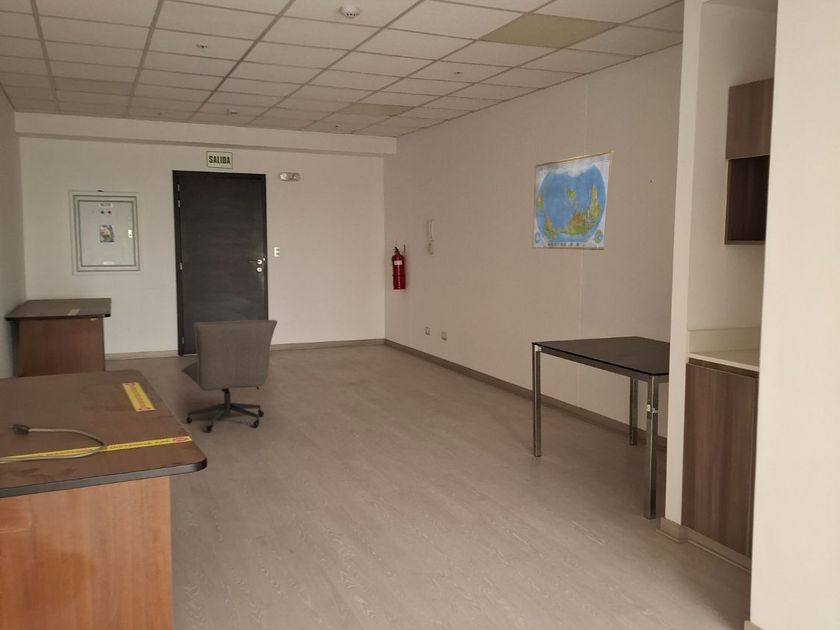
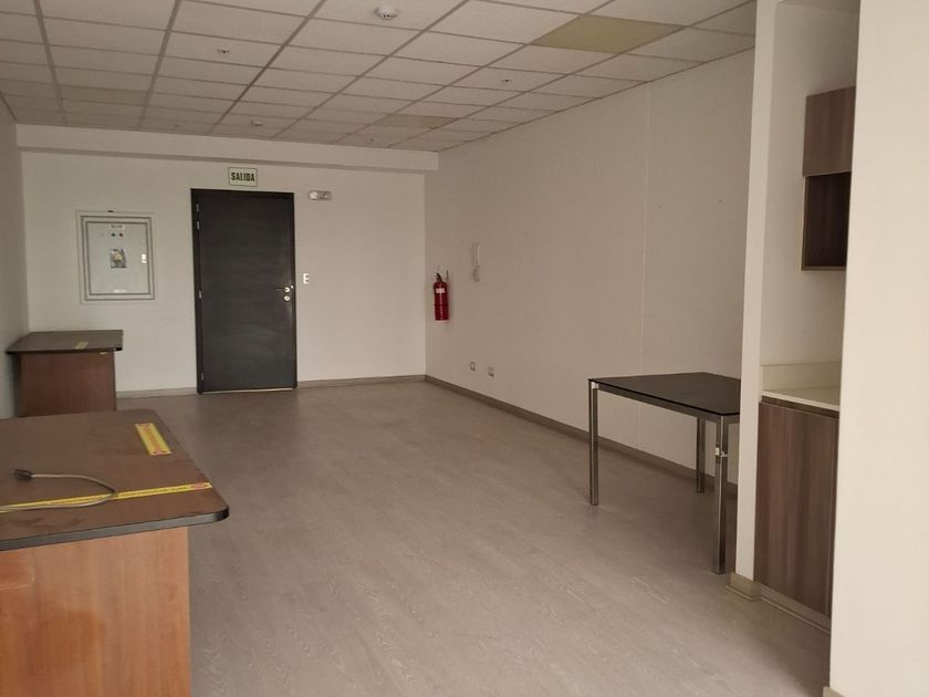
- world map (568, 204)
- chair (227, 369)
